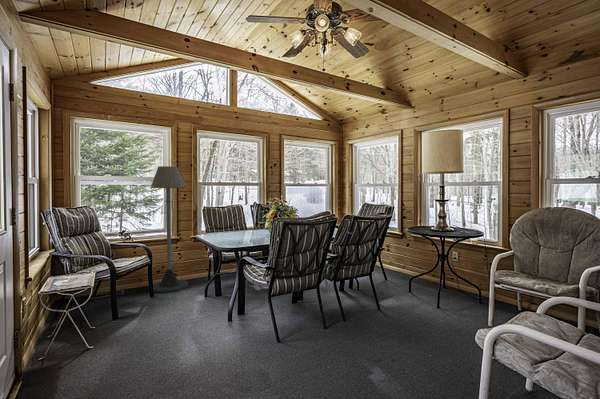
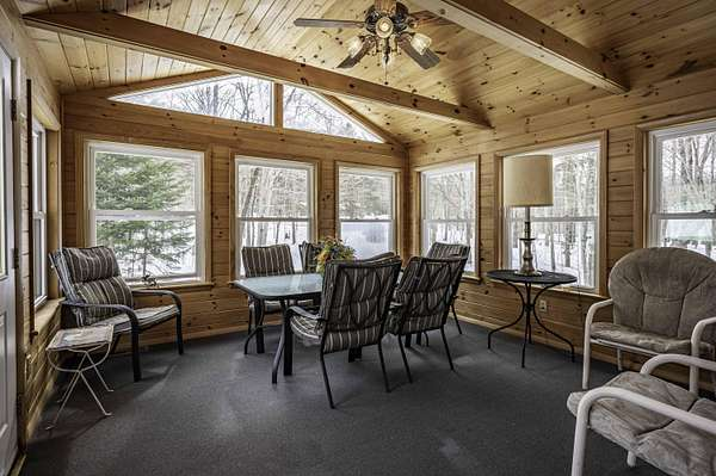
- floor lamp (168, 227)
